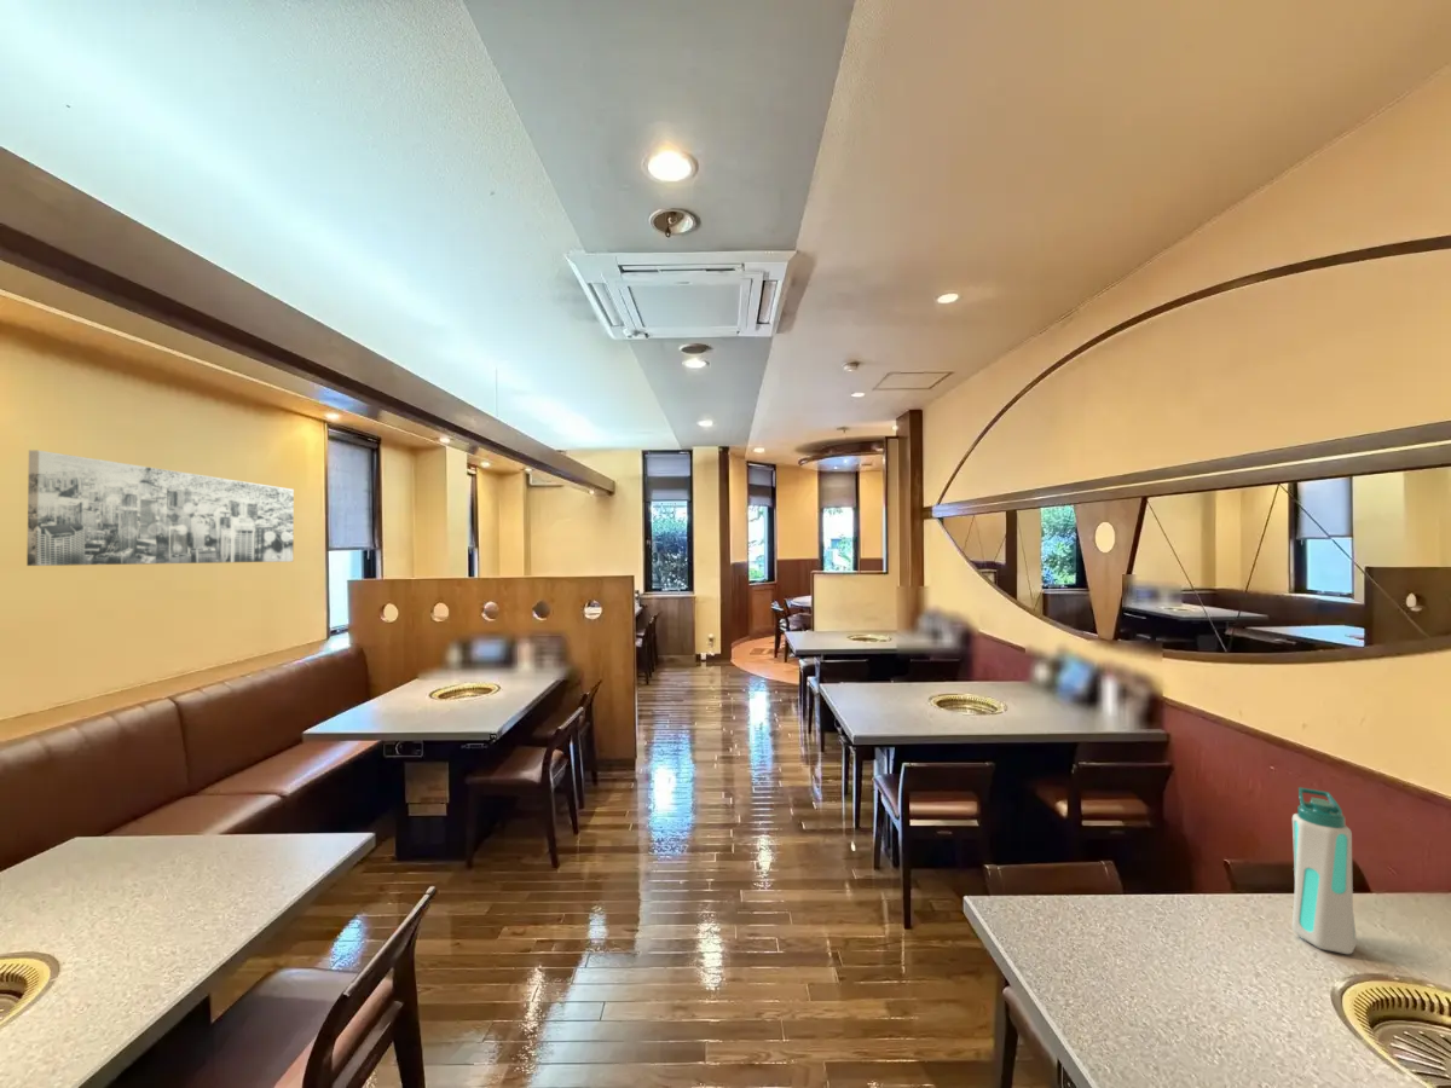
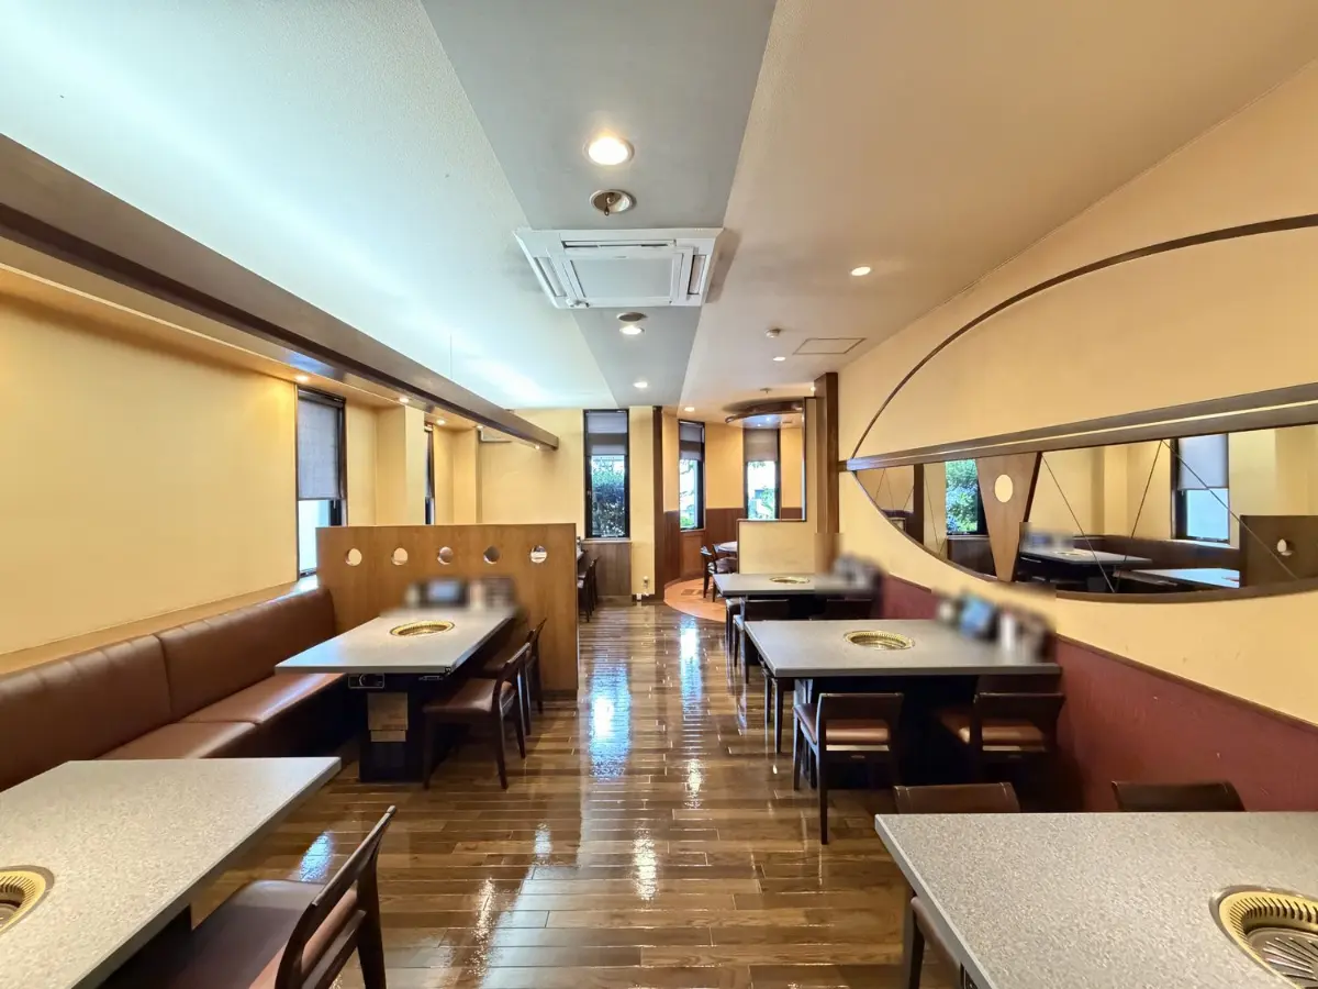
- water bottle (1320, 867)
- wall art (191, 519)
